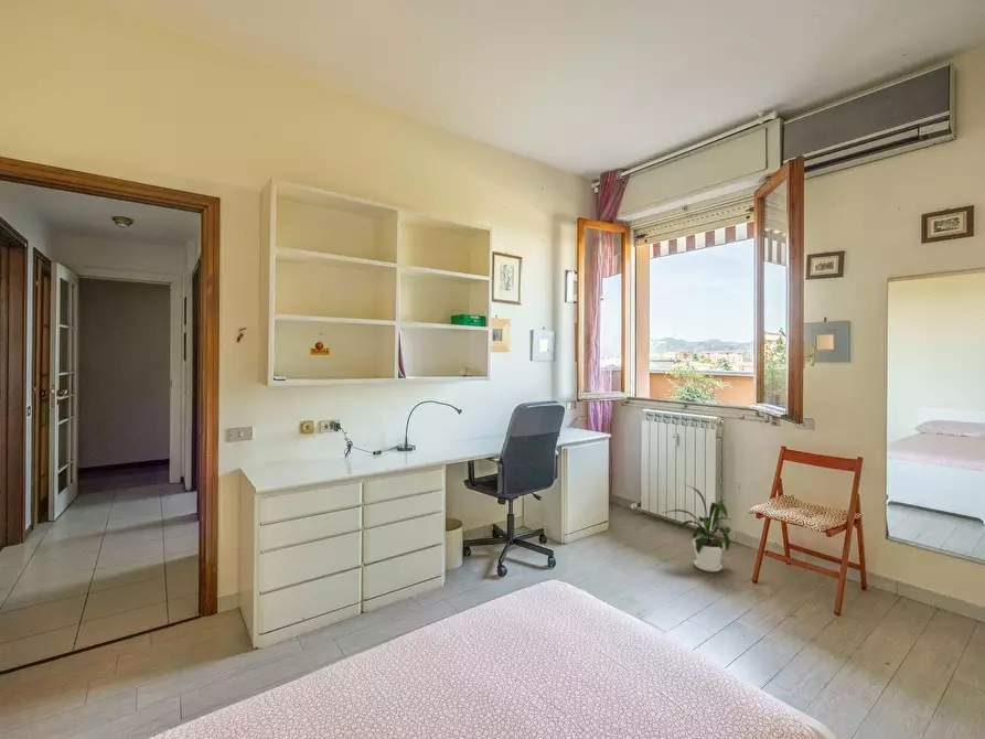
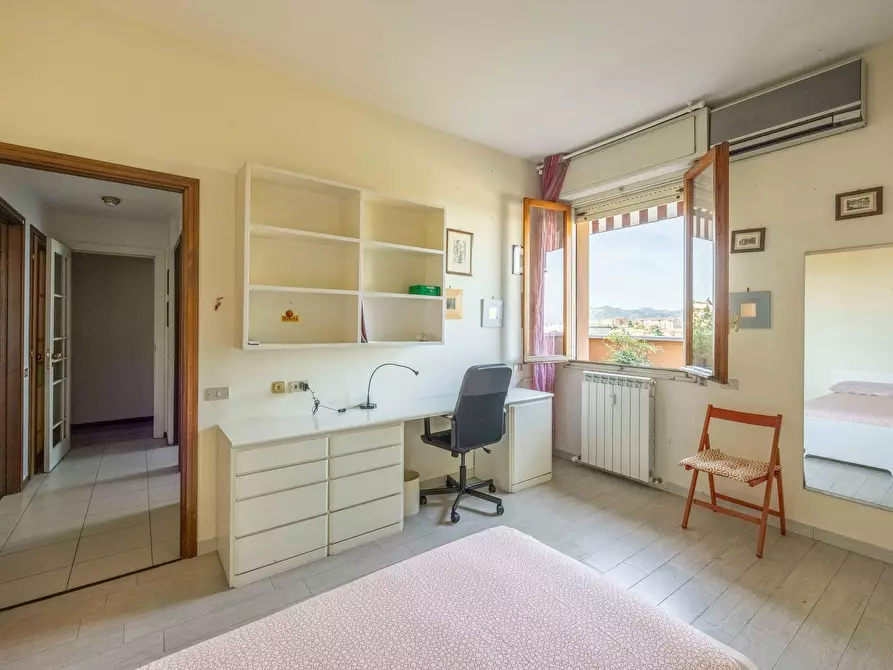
- house plant (706, 528)
